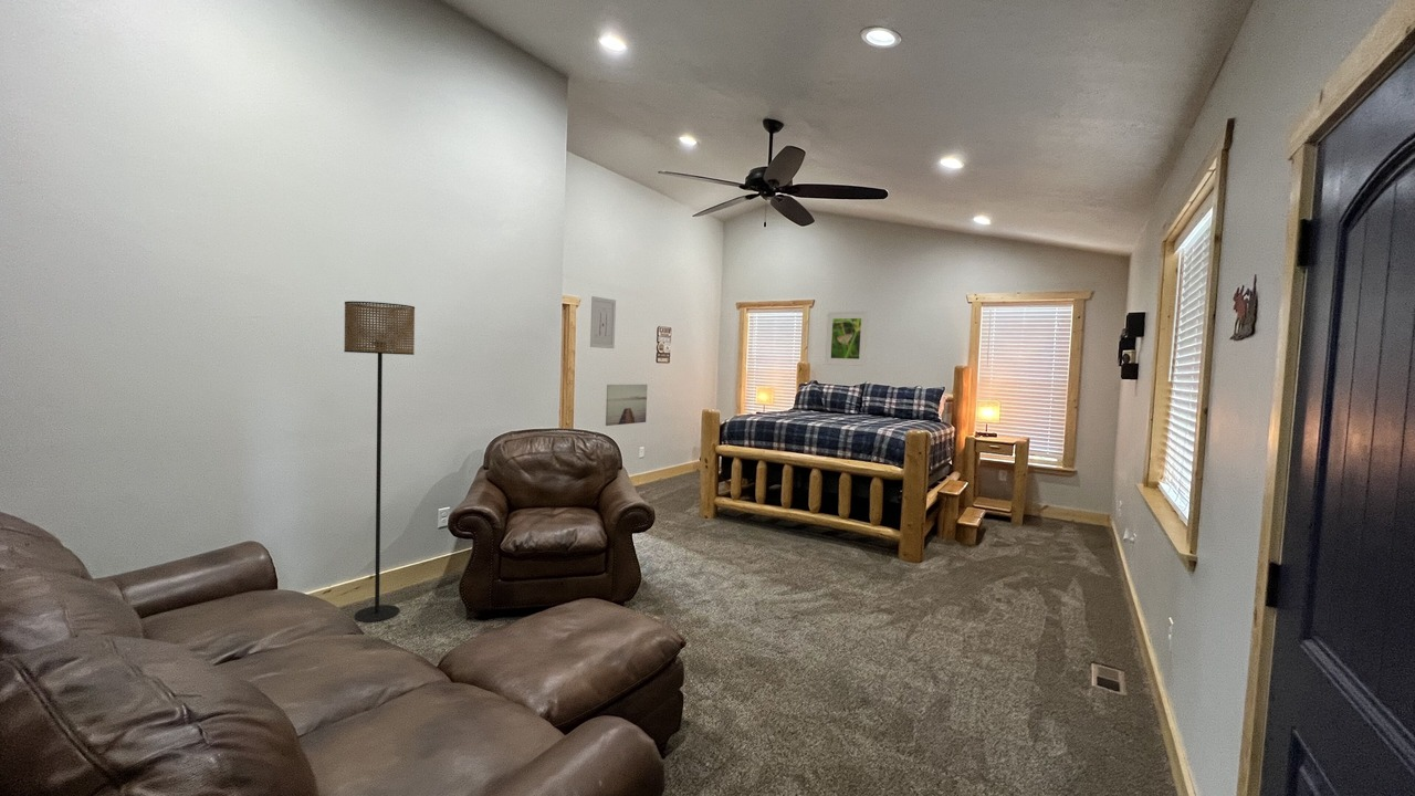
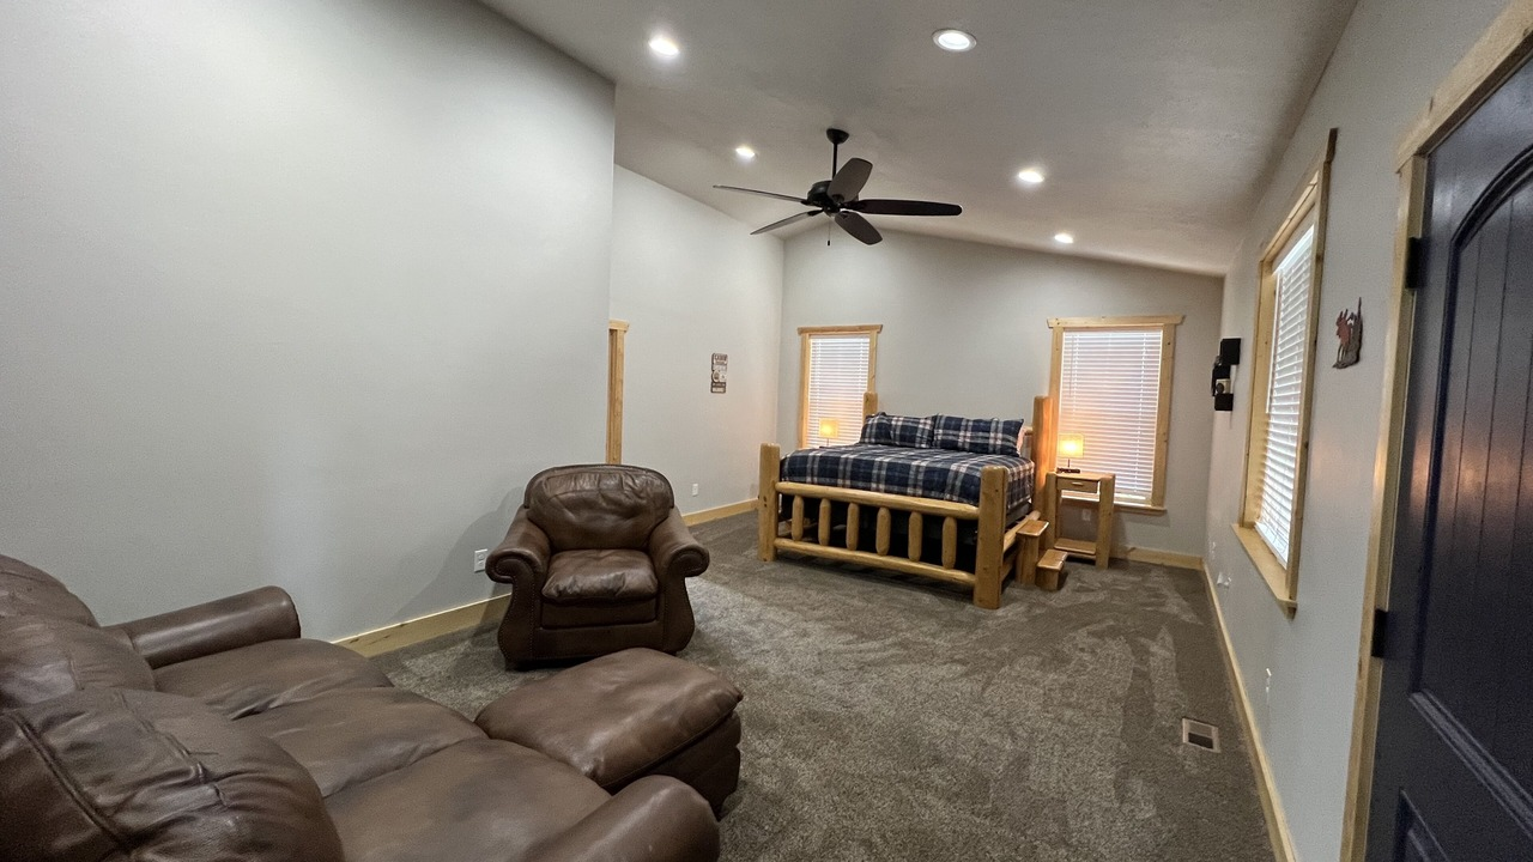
- wall art (627, 404)
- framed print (846, 338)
- wall art (602, 323)
- floor lamp (378, 461)
